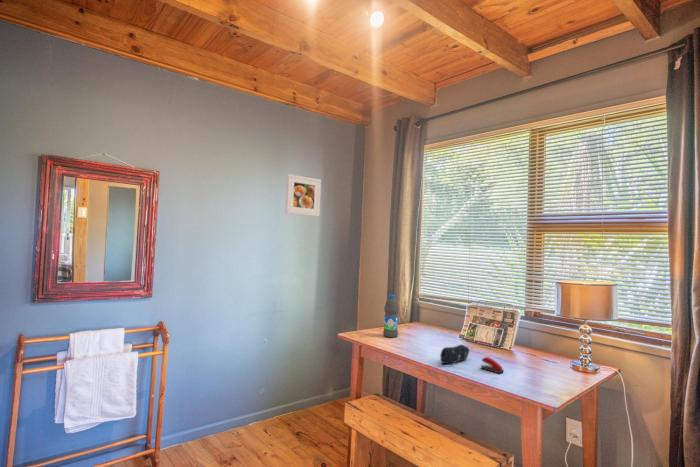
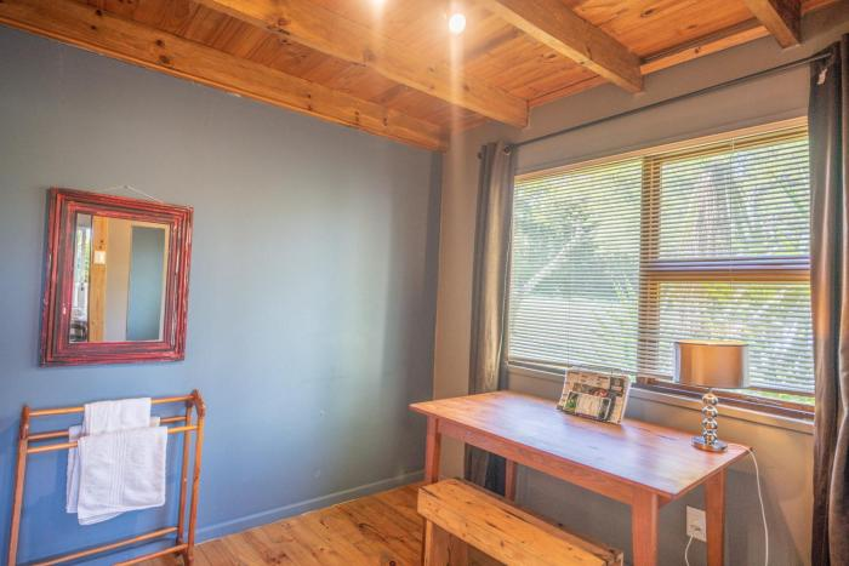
- stapler (491, 364)
- water bottle (391, 315)
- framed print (303, 195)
- pencil case (454, 354)
